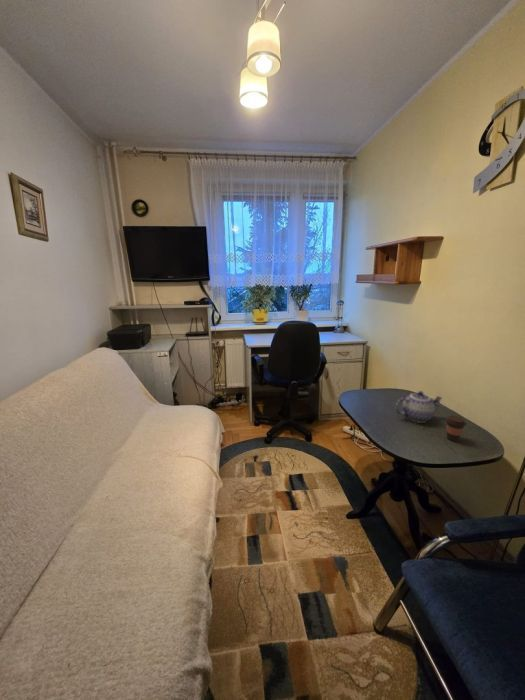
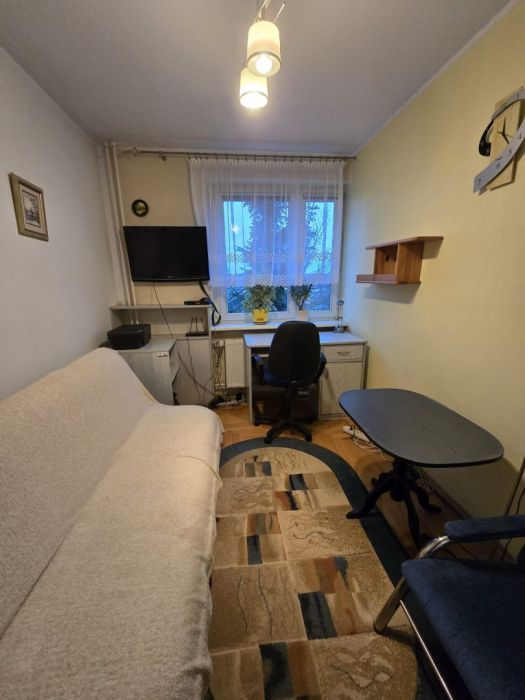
- teapot (418, 404)
- coffee cup (454, 428)
